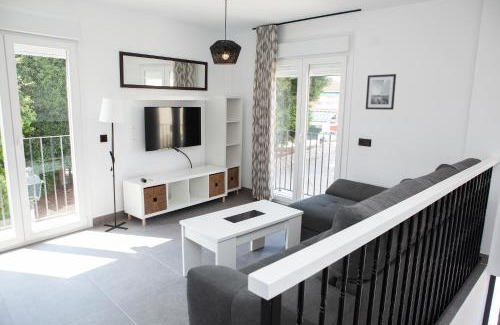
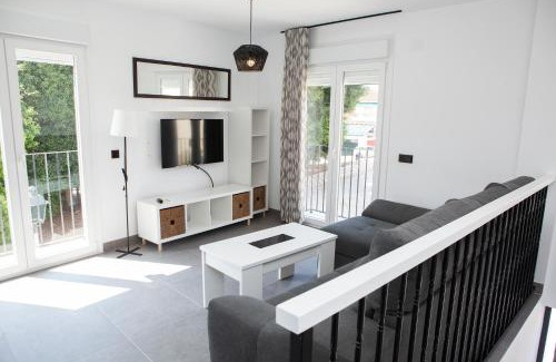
- wall art (380, 92)
